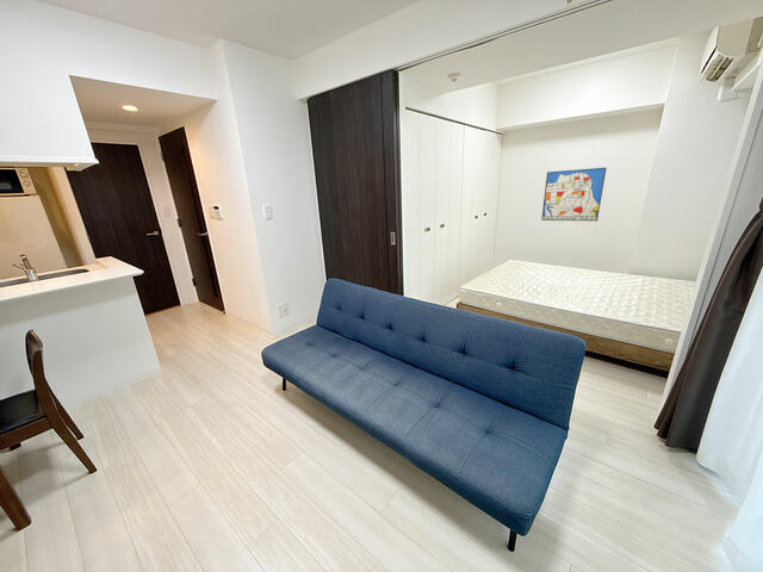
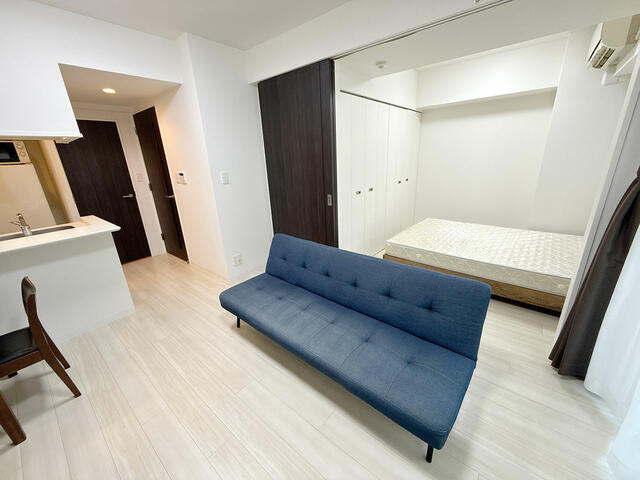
- wall art (571, 195)
